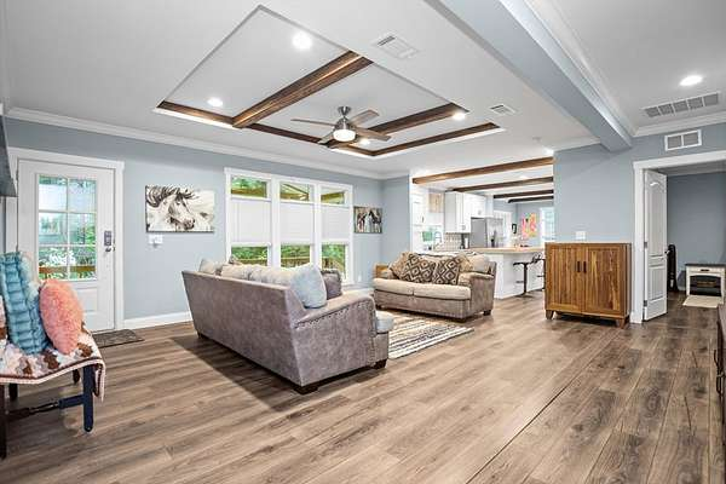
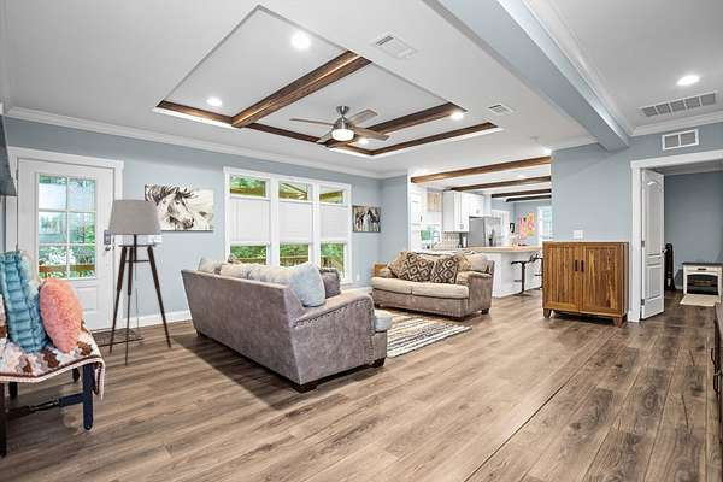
+ floor lamp (135, 277)
